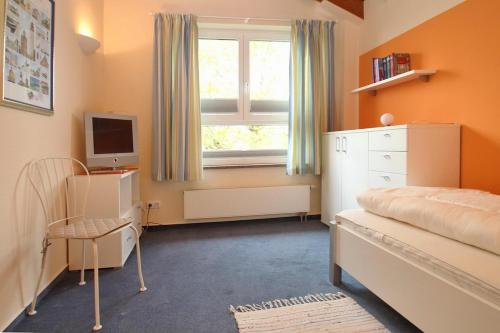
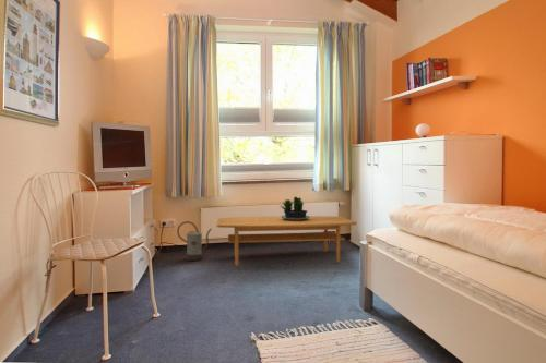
+ coffee table (284, 239)
+ potted plant (294, 207)
+ watering can (194, 240)
